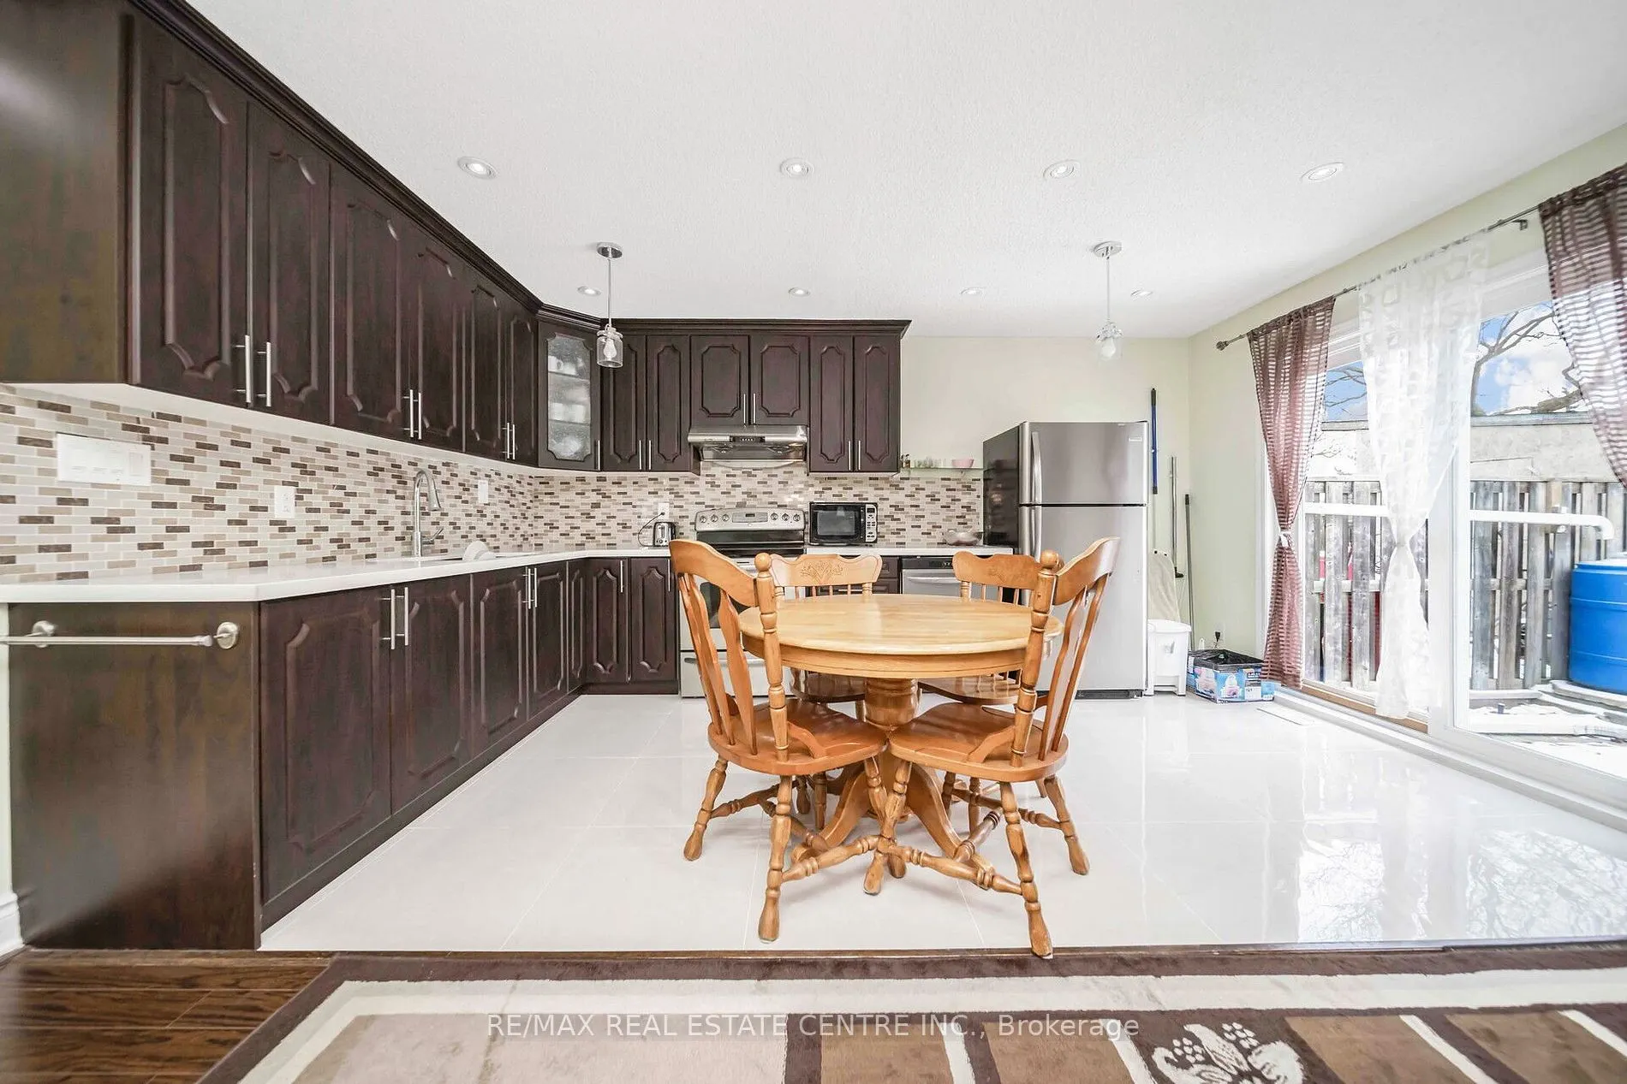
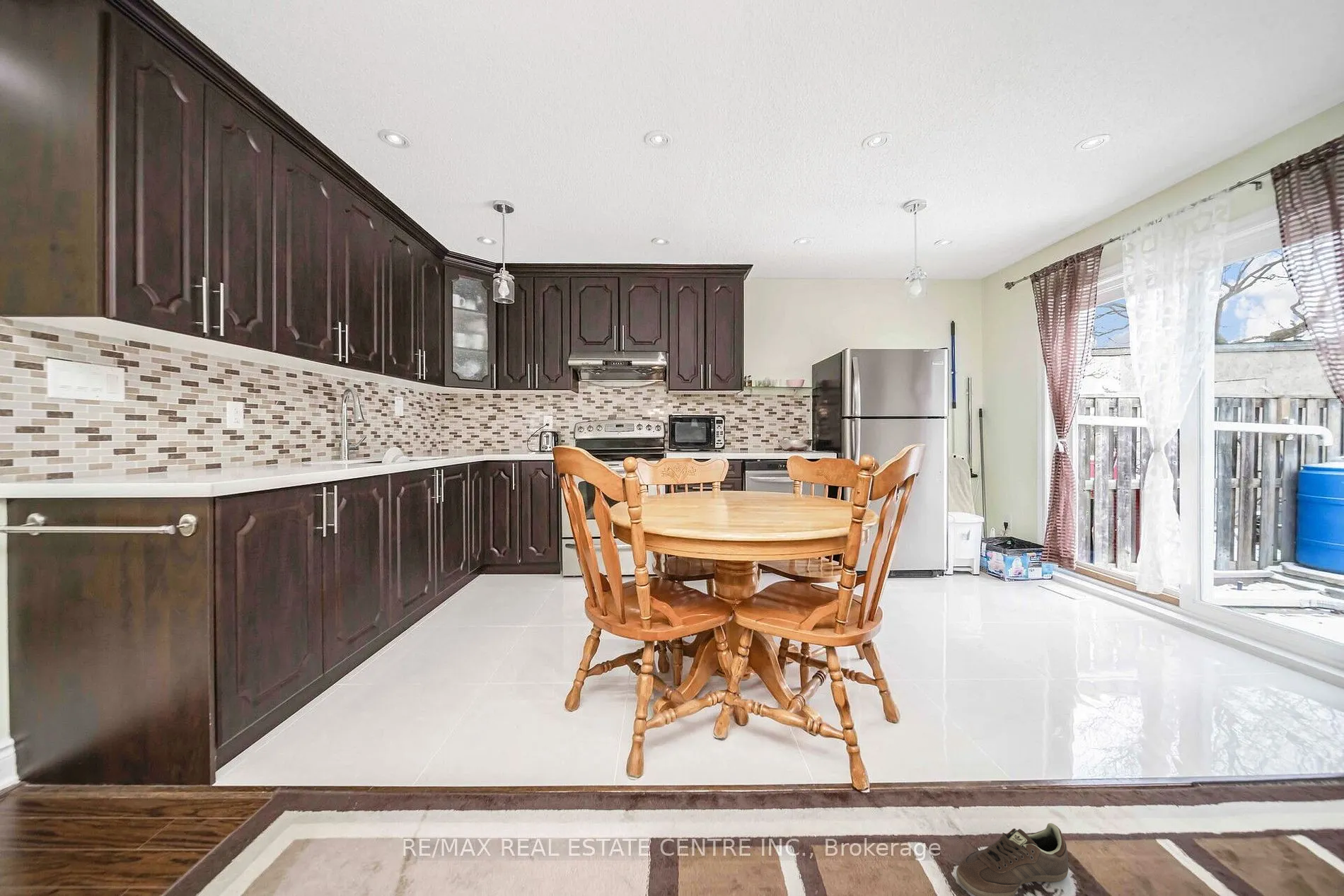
+ sneaker (1009, 853)
